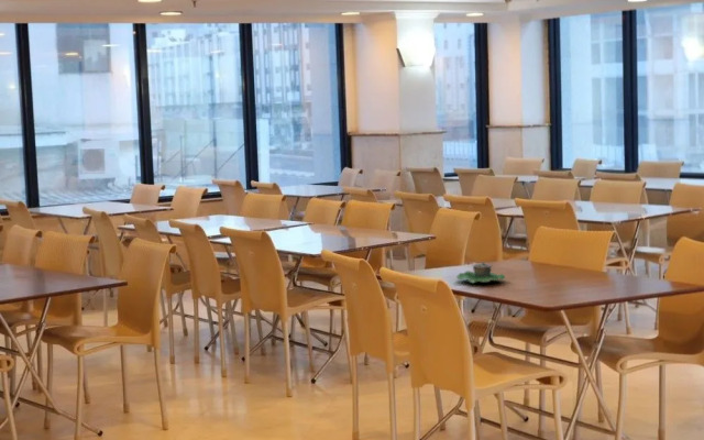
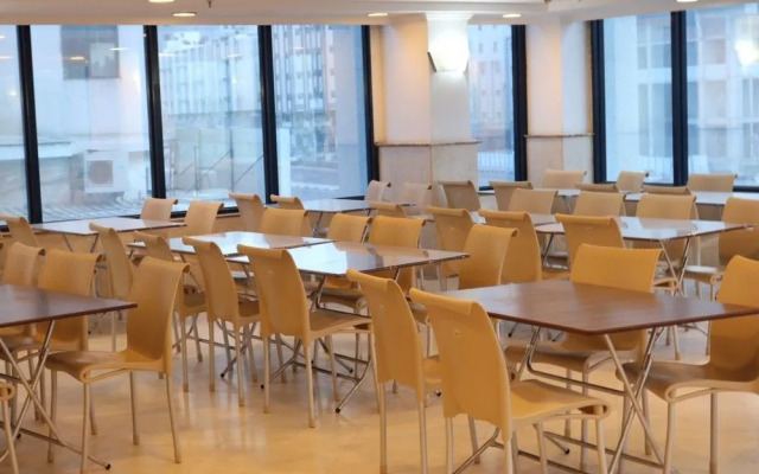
- succulent planter (481, 272)
